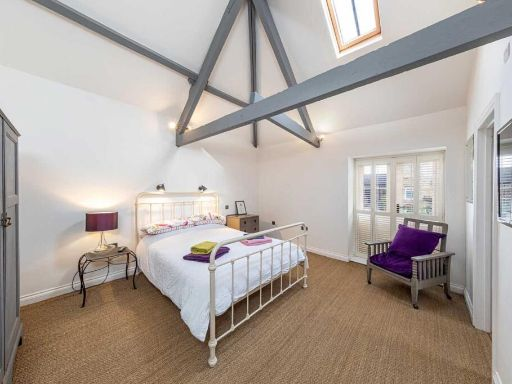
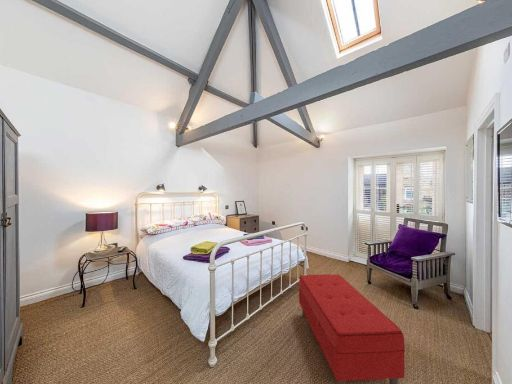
+ bench (338, 321)
